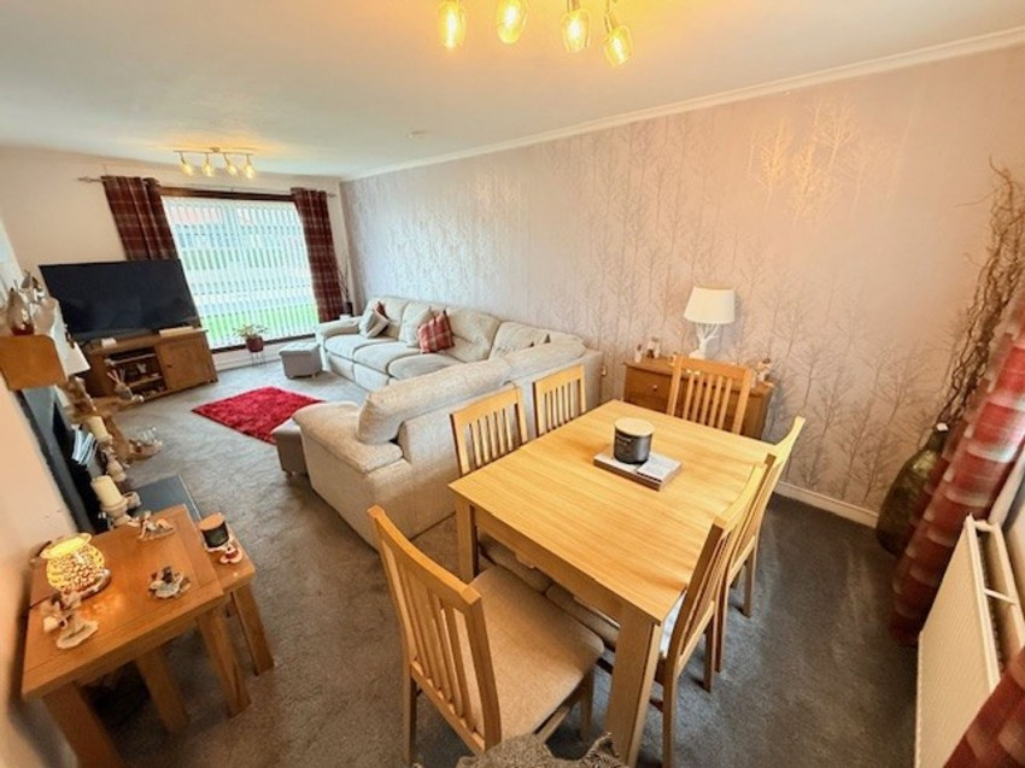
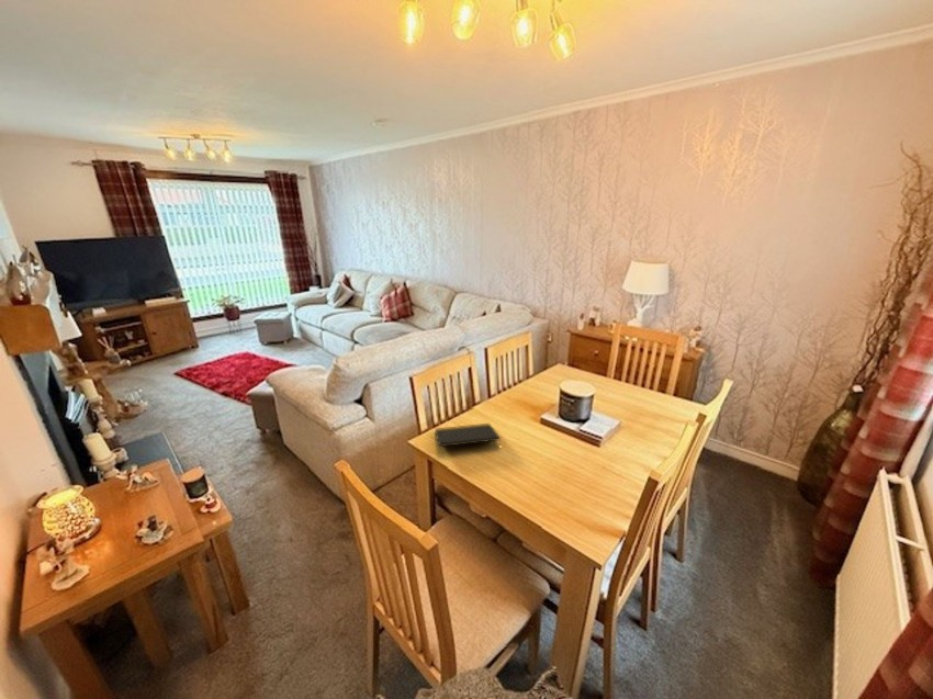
+ notepad (465, 433)
